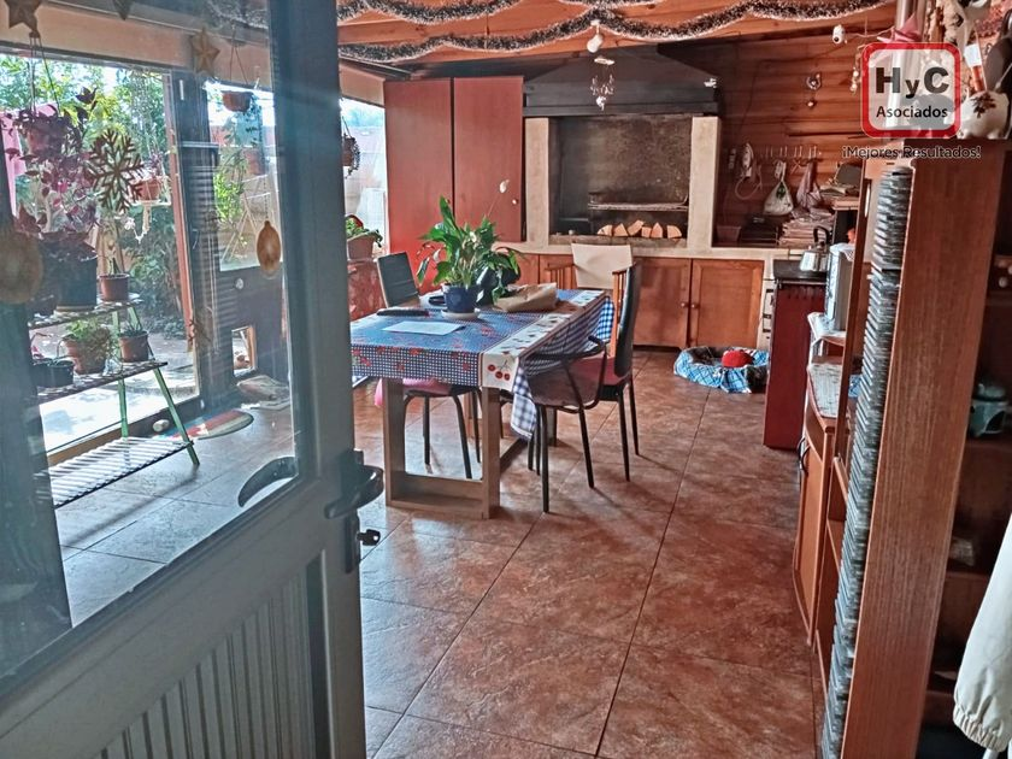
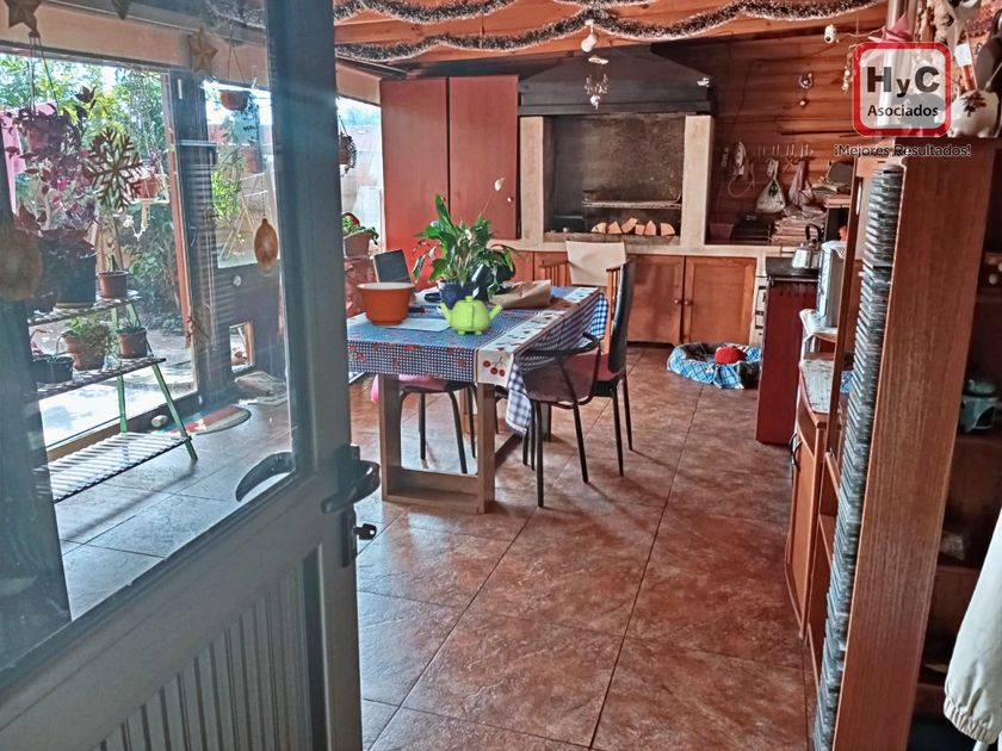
+ teapot (471, 314)
+ mixing bowl (386, 304)
